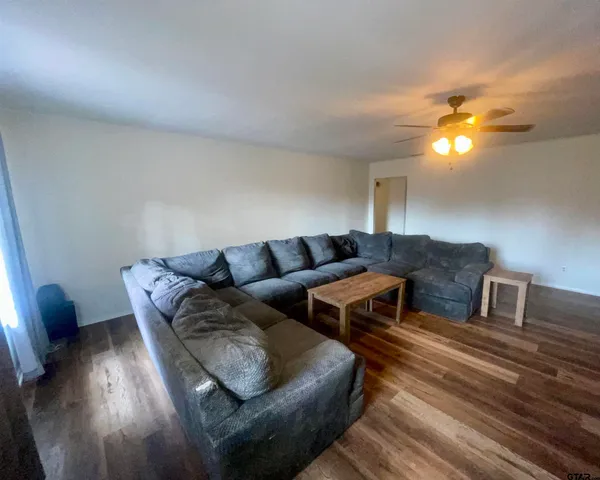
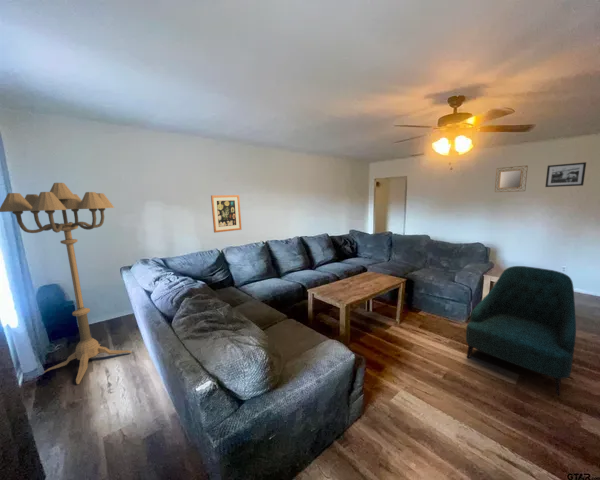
+ picture frame (564, 175)
+ wall art (226, 213)
+ home mirror (510, 179)
+ armchair (521, 320)
+ floor lamp (75, 277)
